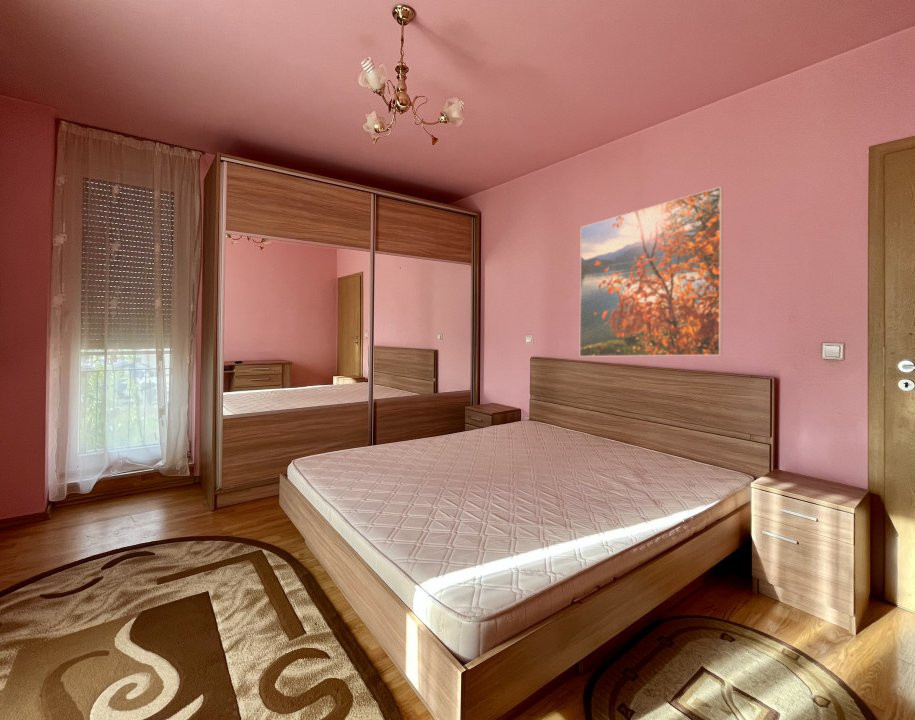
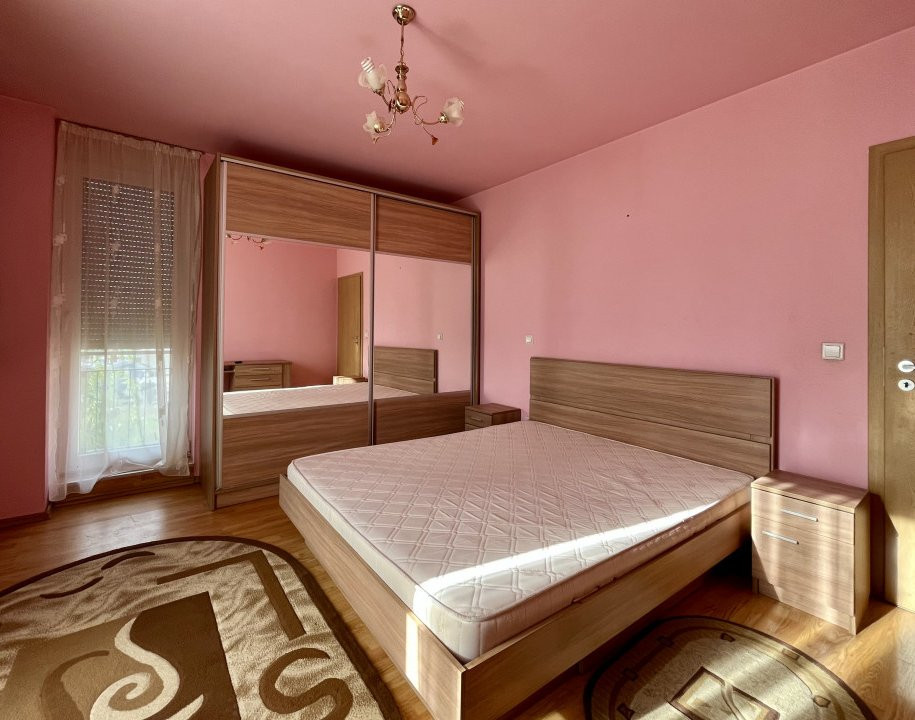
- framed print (642, 282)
